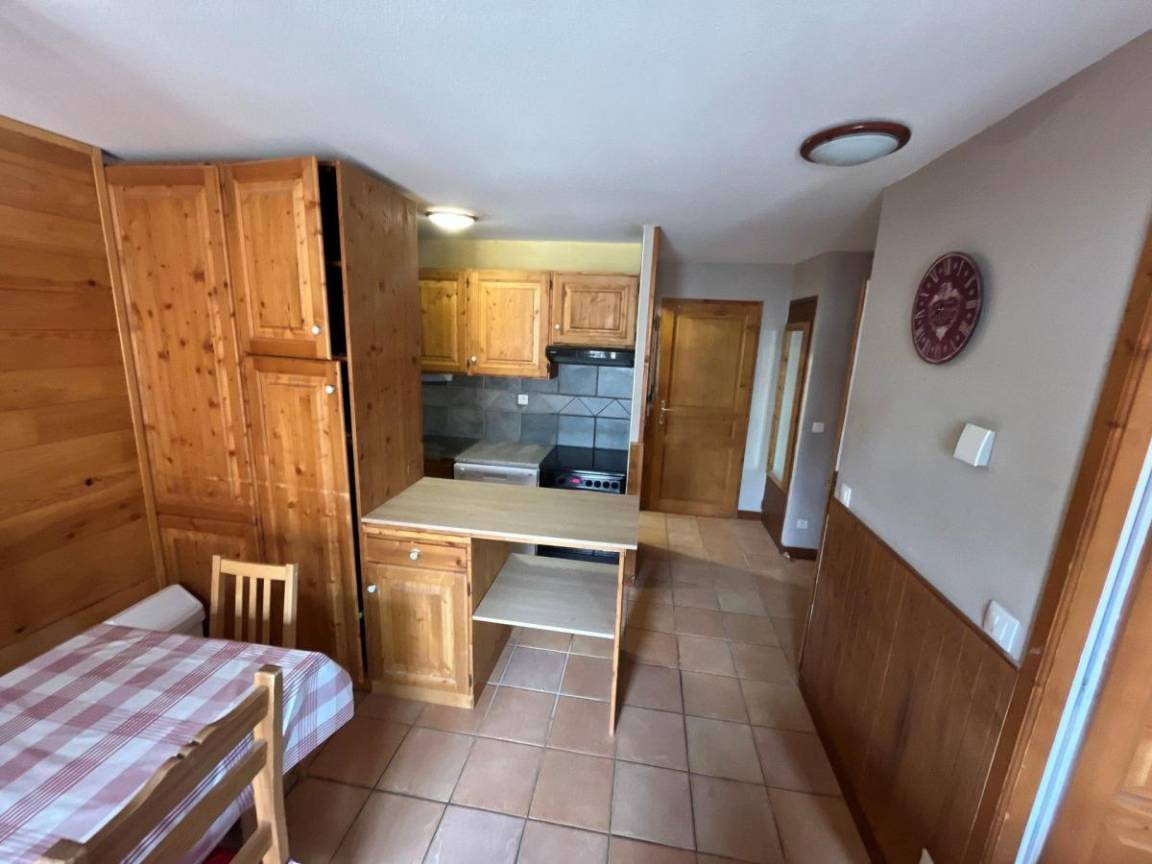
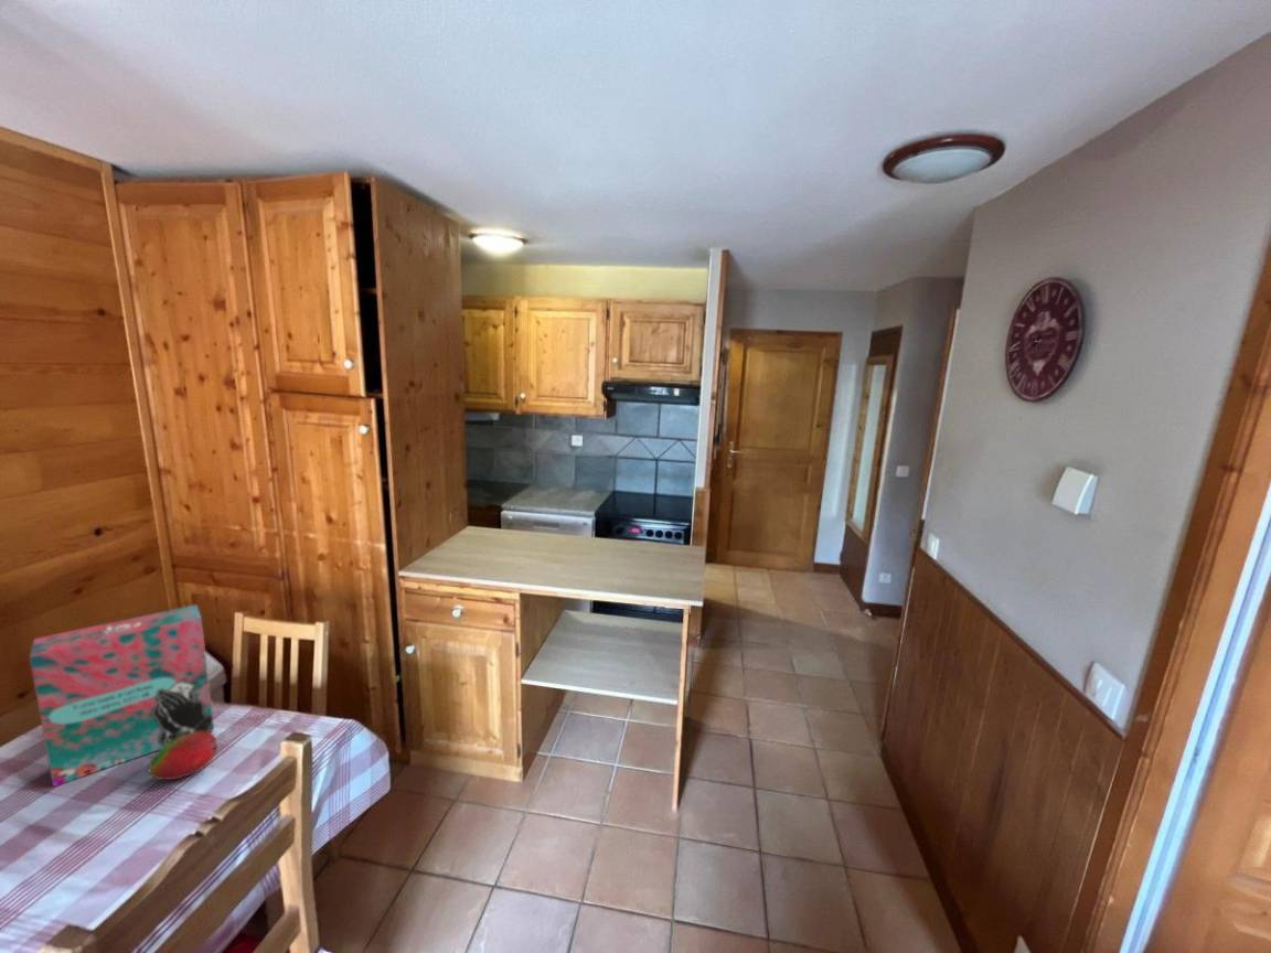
+ fruit (183, 754)
+ cereal box (130, 687)
